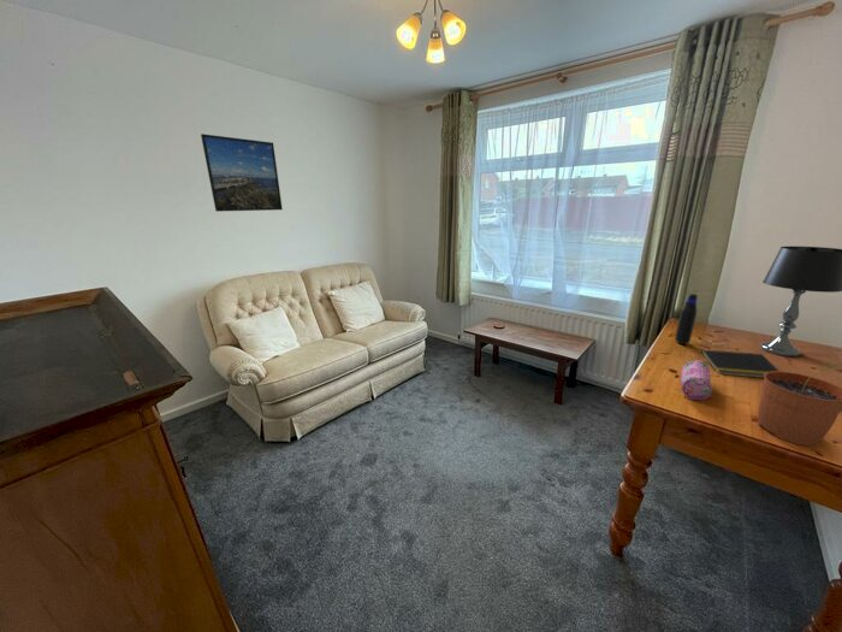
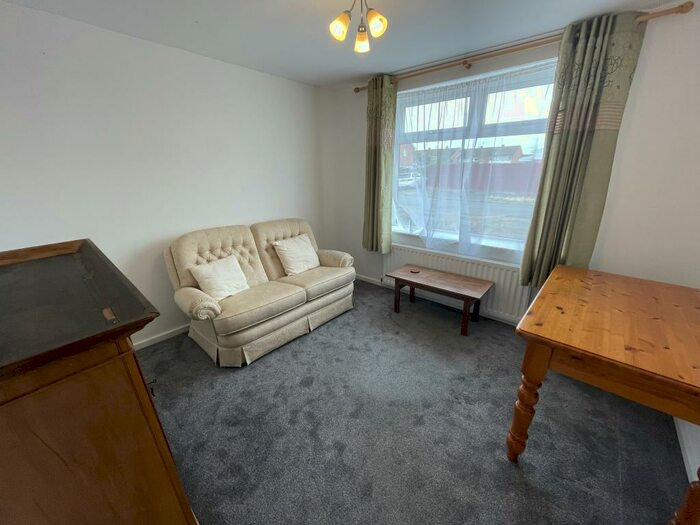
- plant pot (800, 396)
- pencil case (695, 378)
- table lamp (794, 302)
- water bottle (687, 319)
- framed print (245, 175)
- notepad (740, 364)
